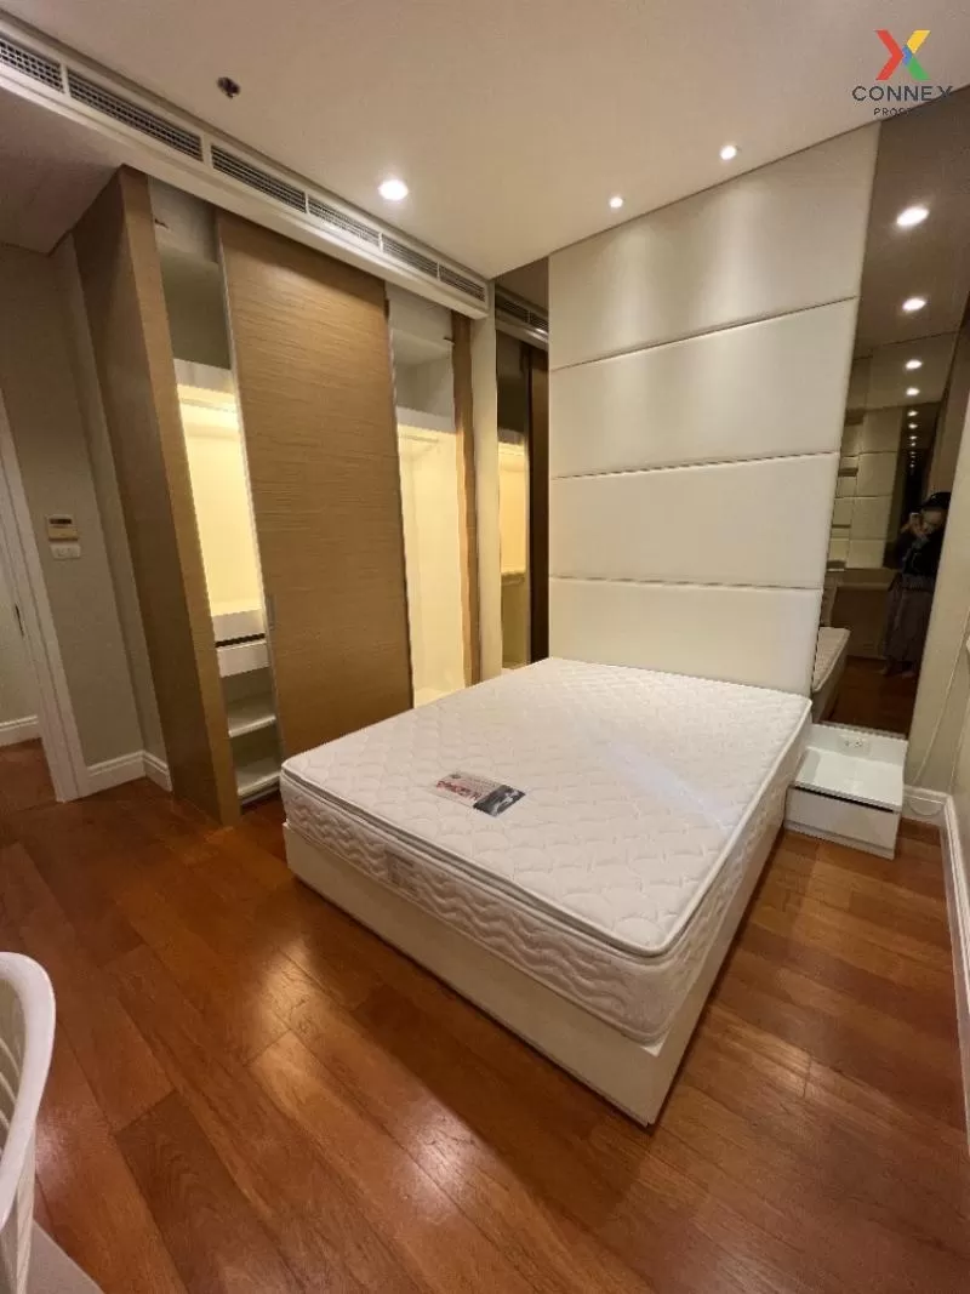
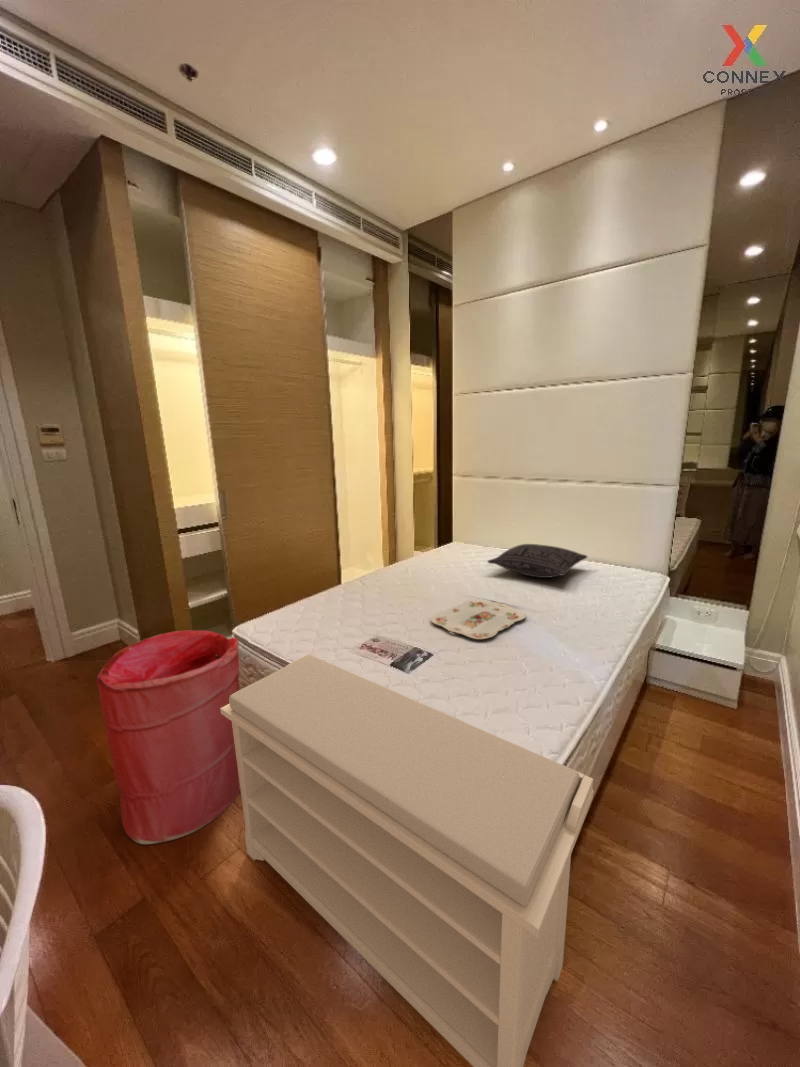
+ serving tray (478, 617)
+ bench (382, 819)
+ pillow (538, 559)
+ laundry hamper (181, 721)
